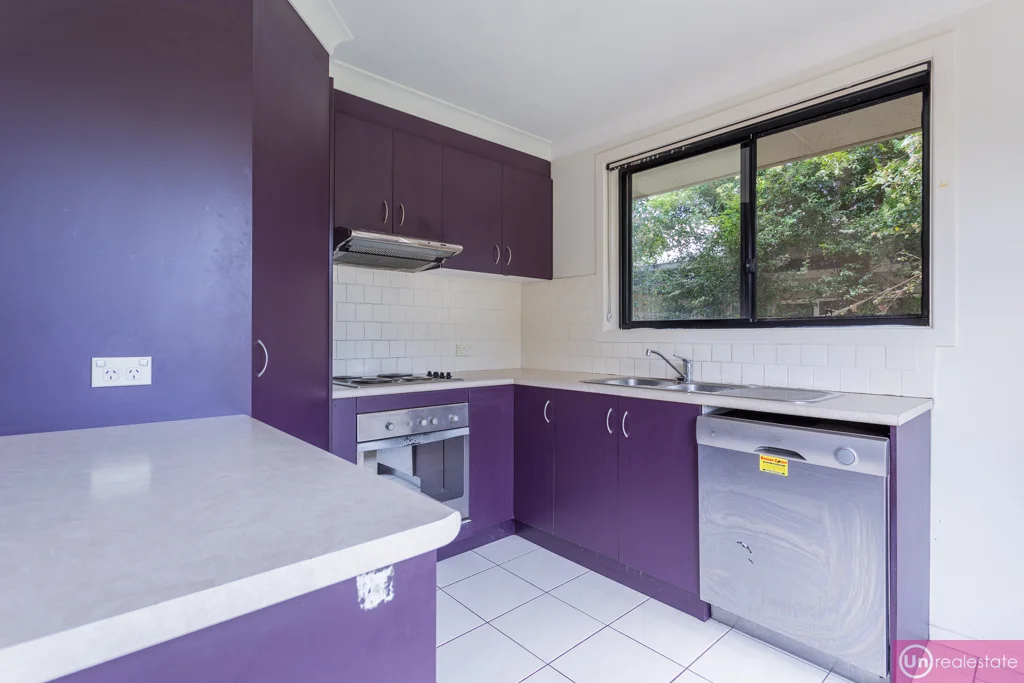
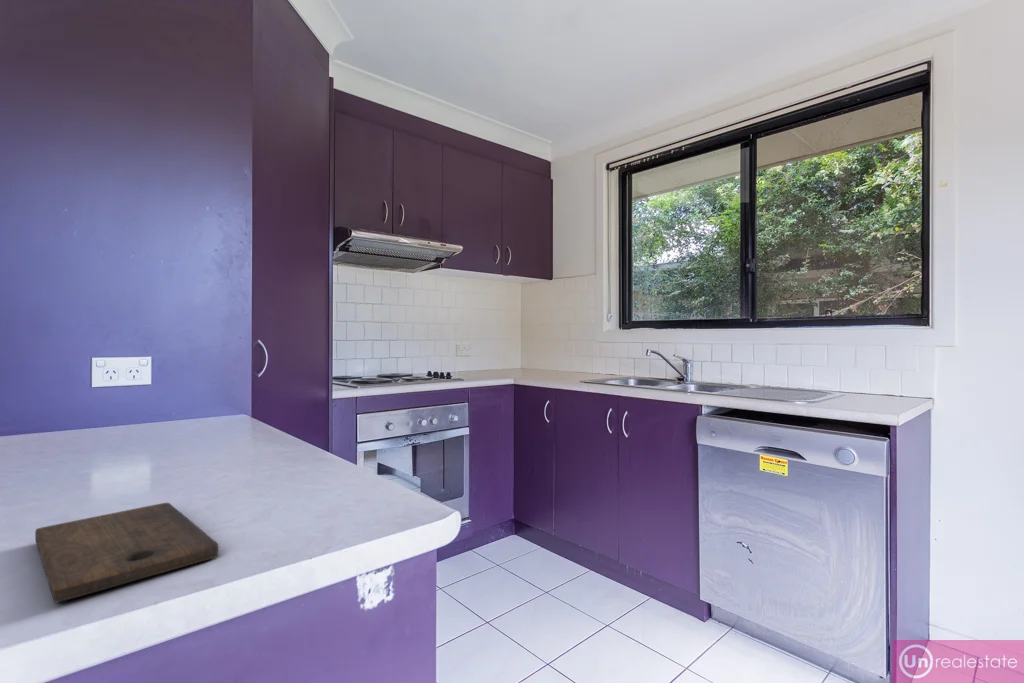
+ cutting board (123, 542)
